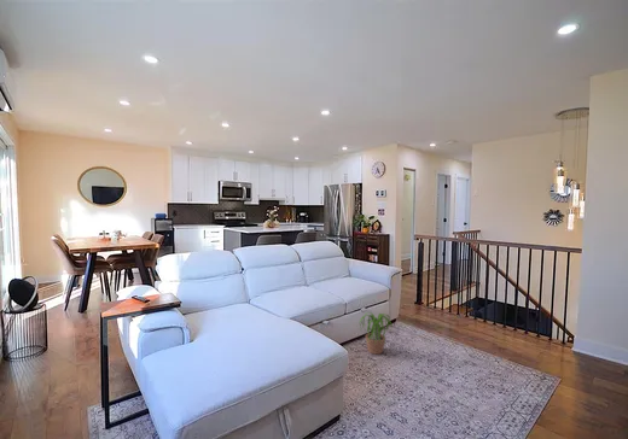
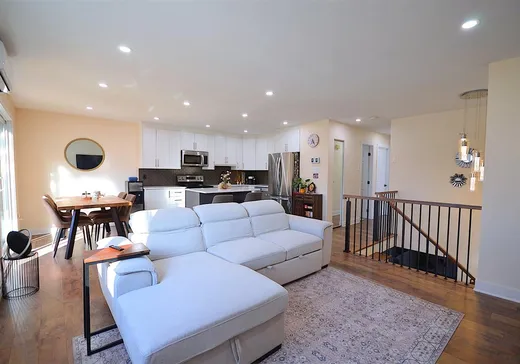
- potted plant (373, 330)
